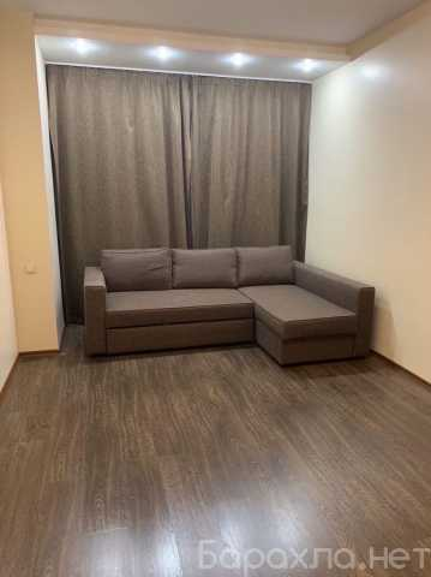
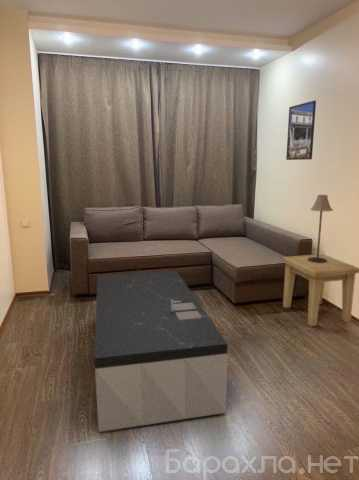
+ coffee table (147, 324)
+ table lamp (319, 228)
+ side table (317, 288)
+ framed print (300, 132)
